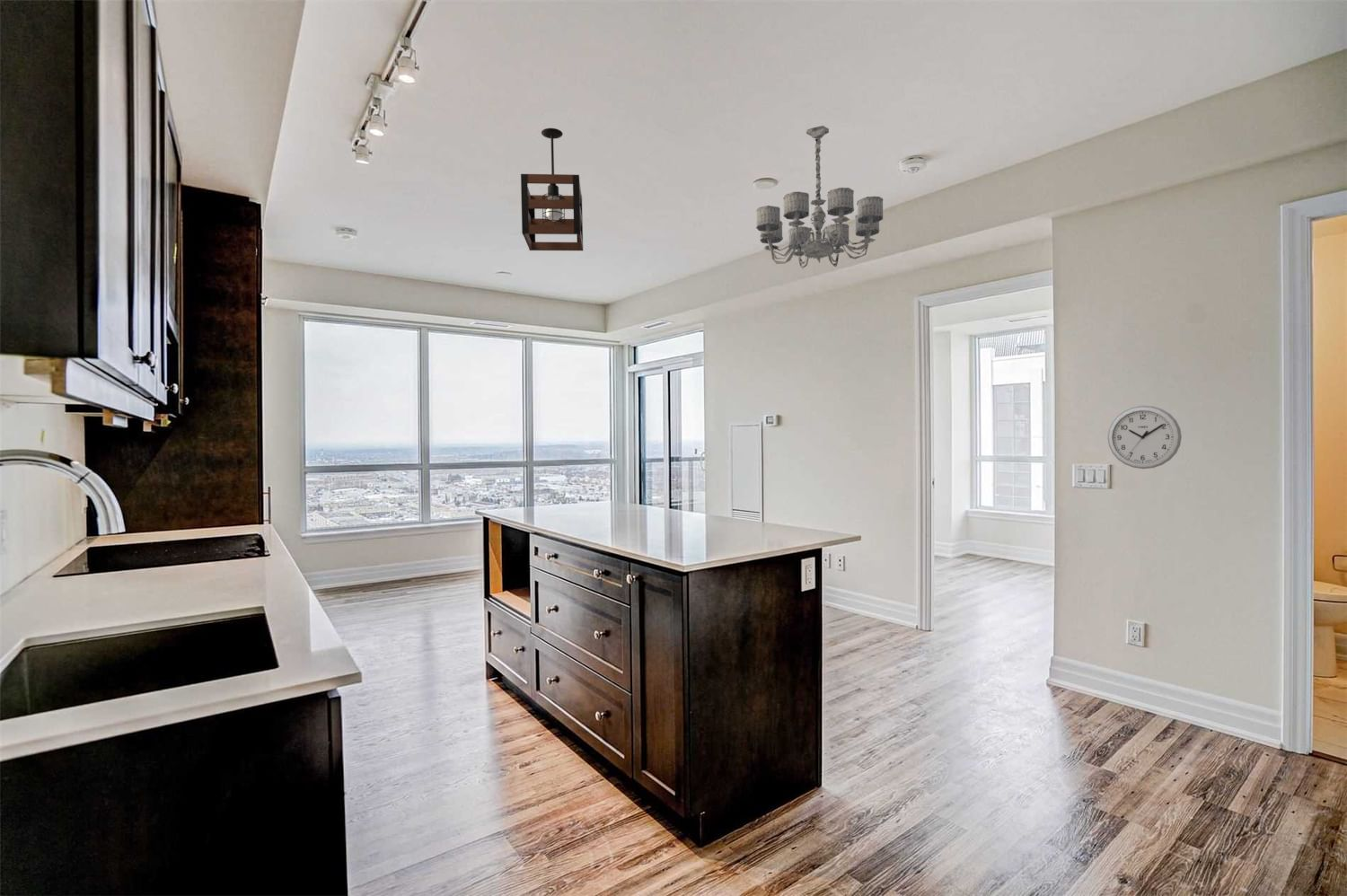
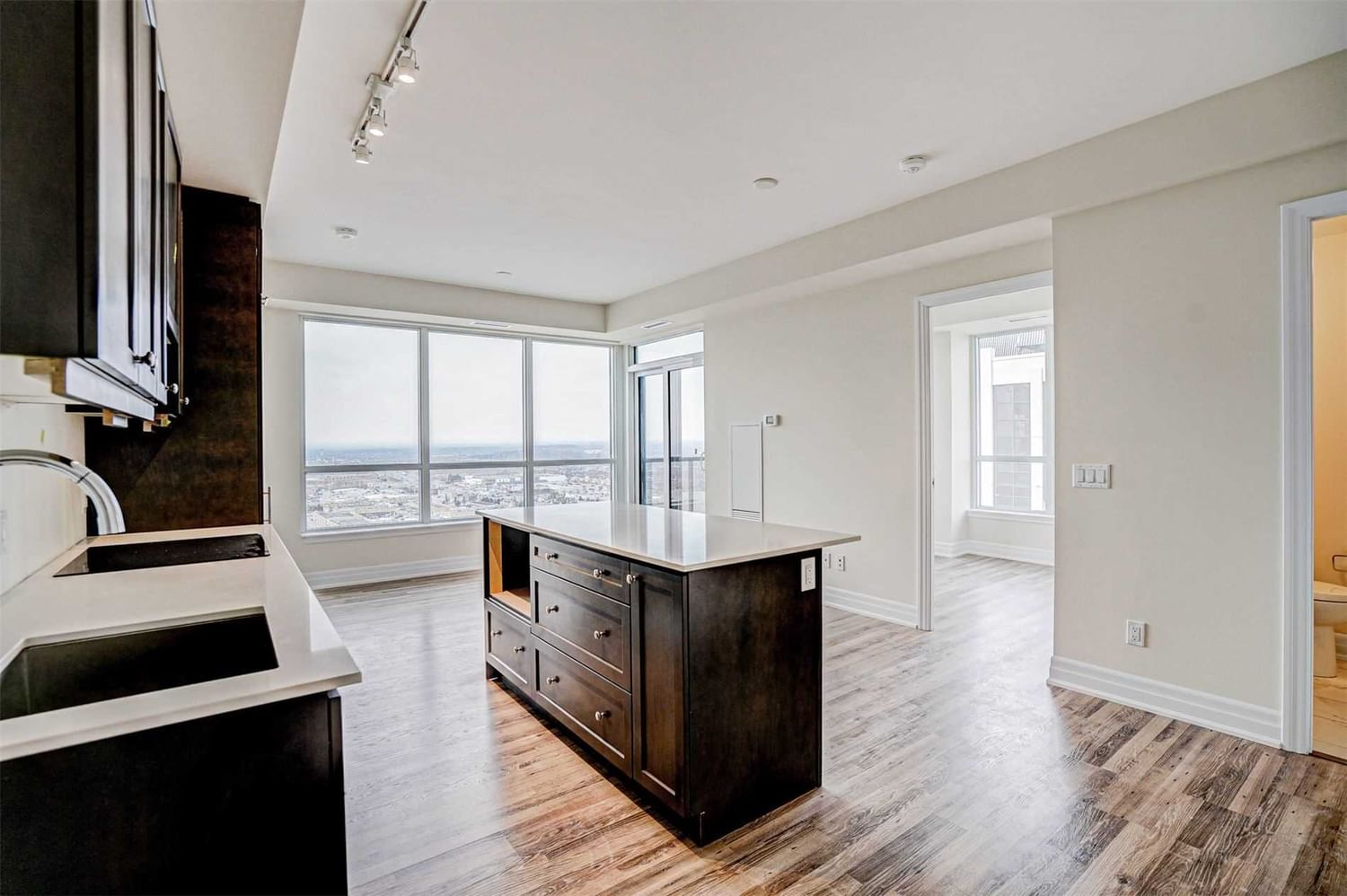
- chandelier (818, 197)
- wall clock (1142, 436)
- pendant light (553, 187)
